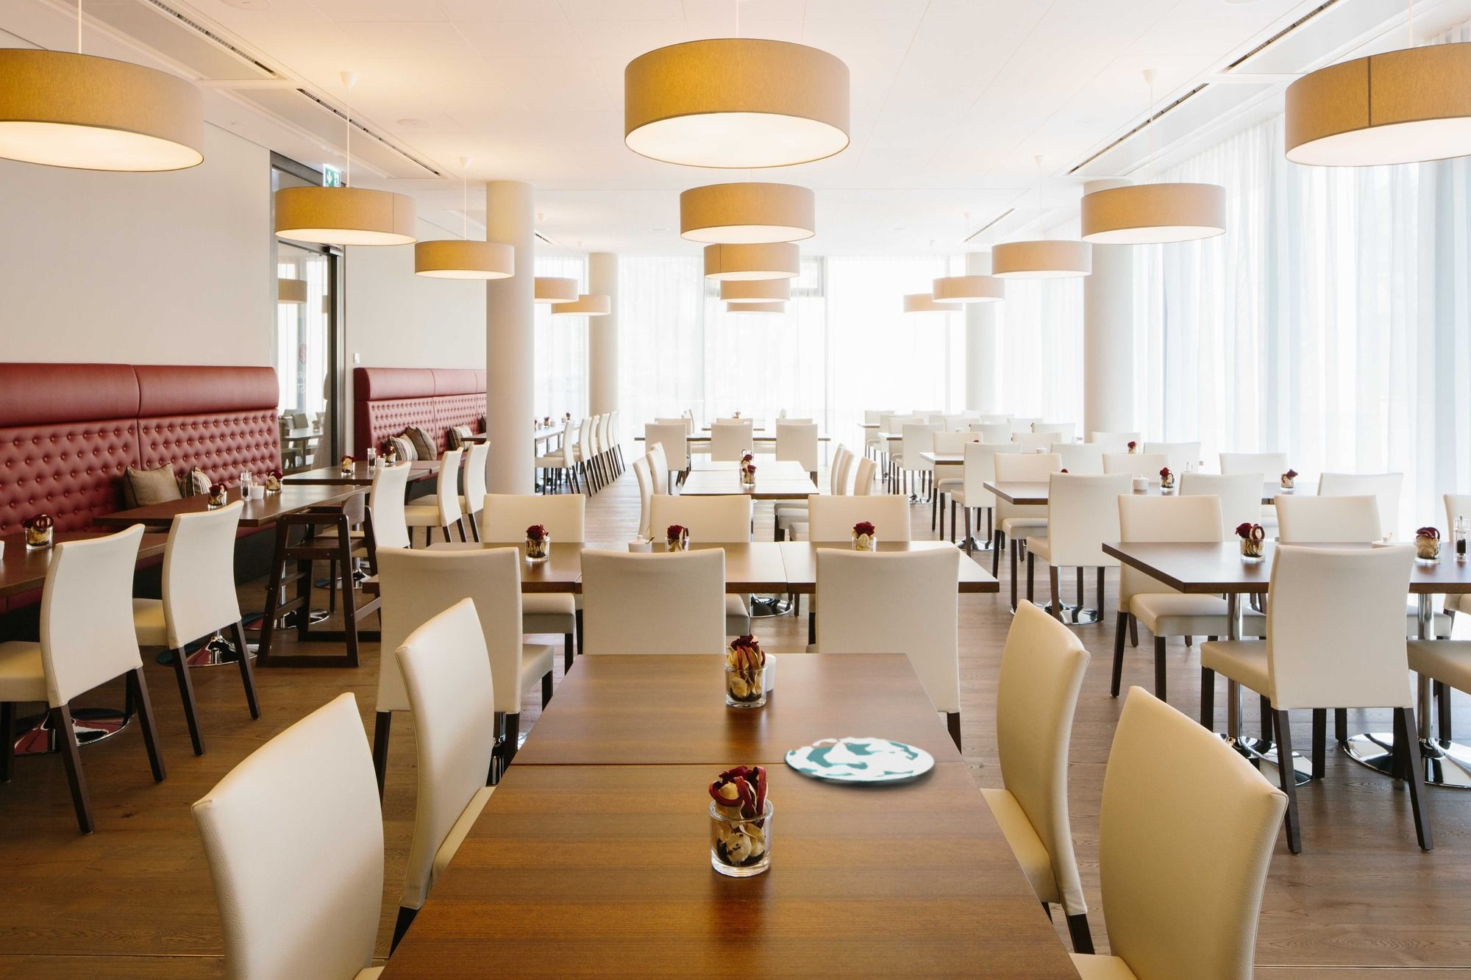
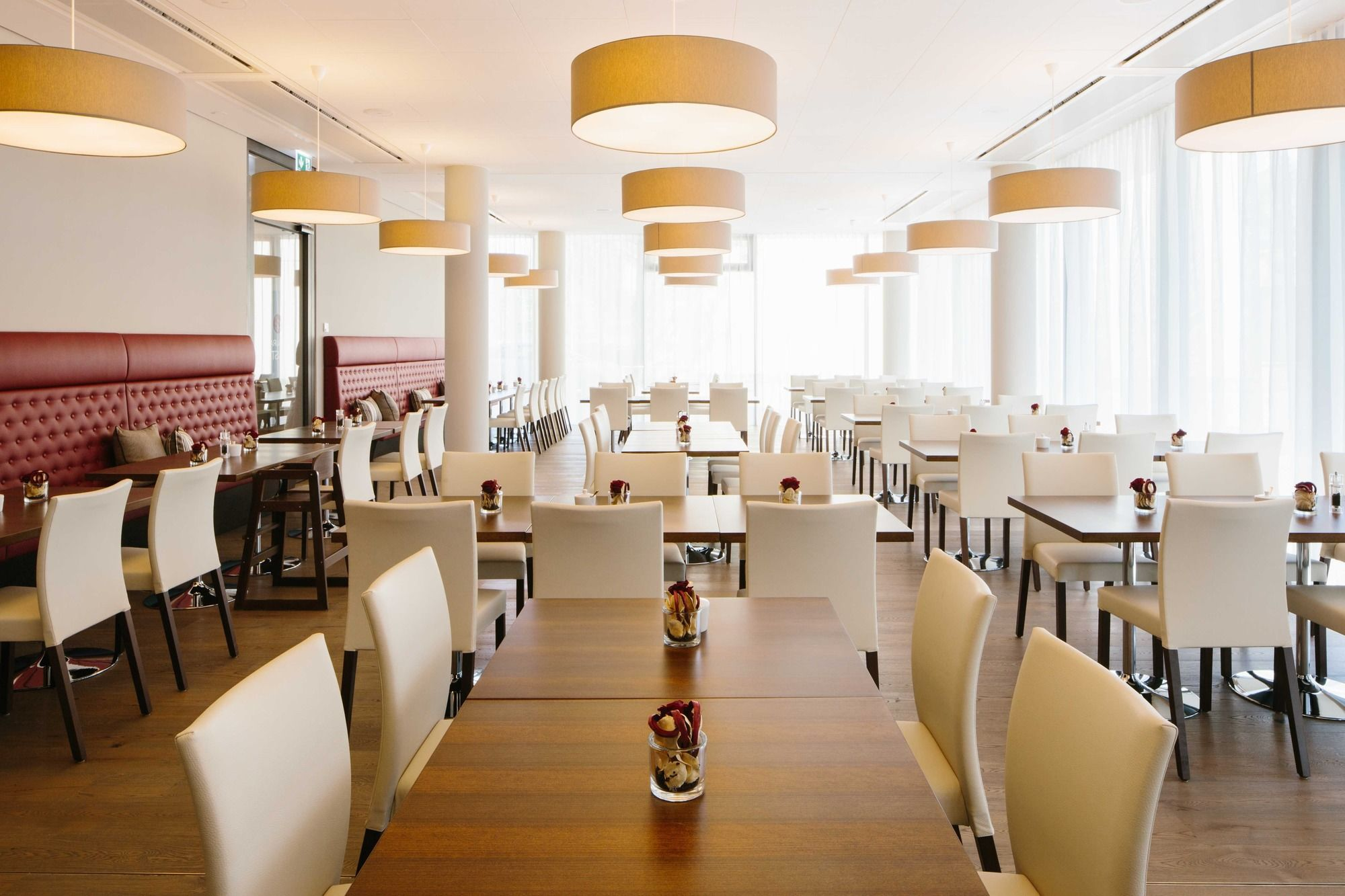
- plate (859, 751)
